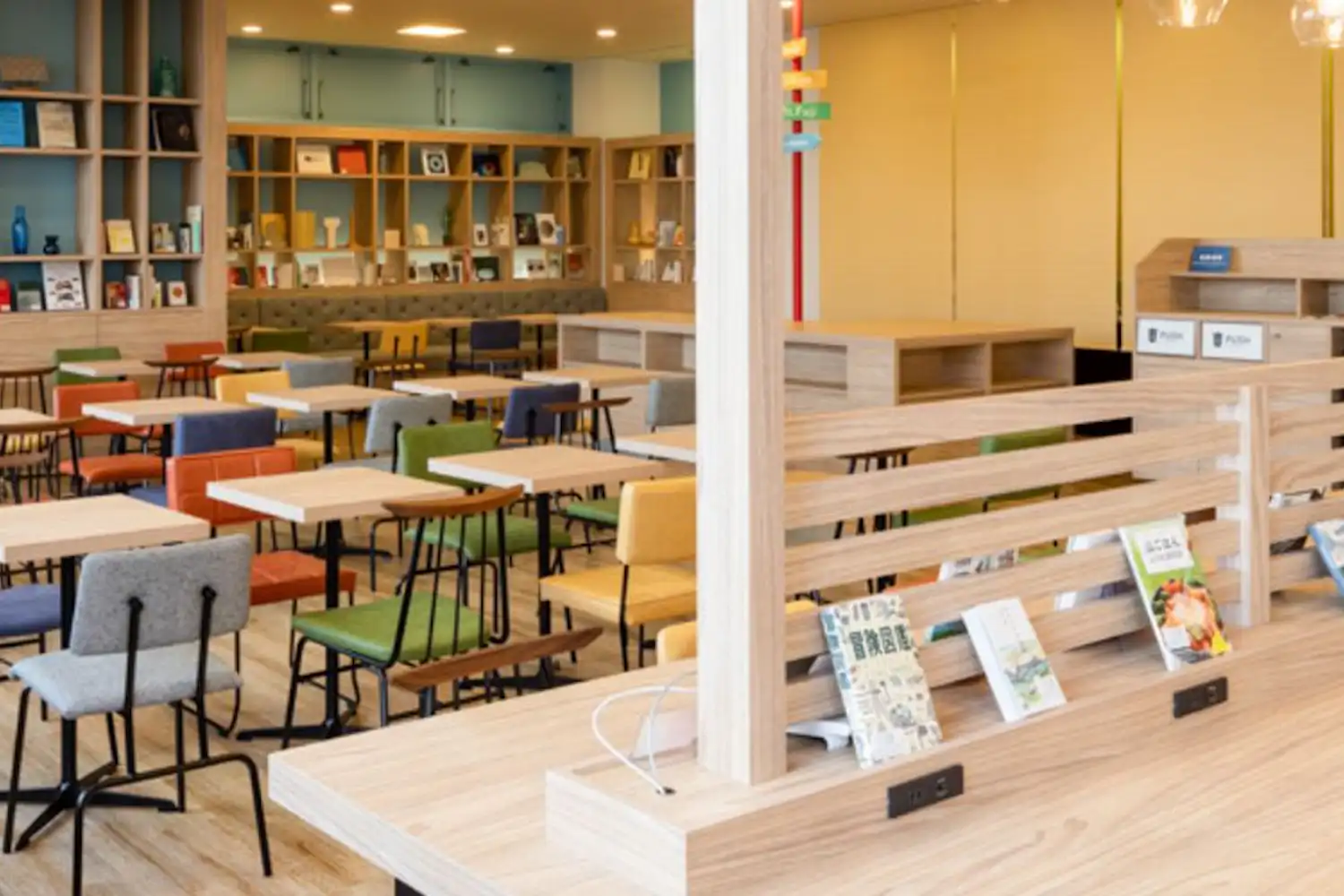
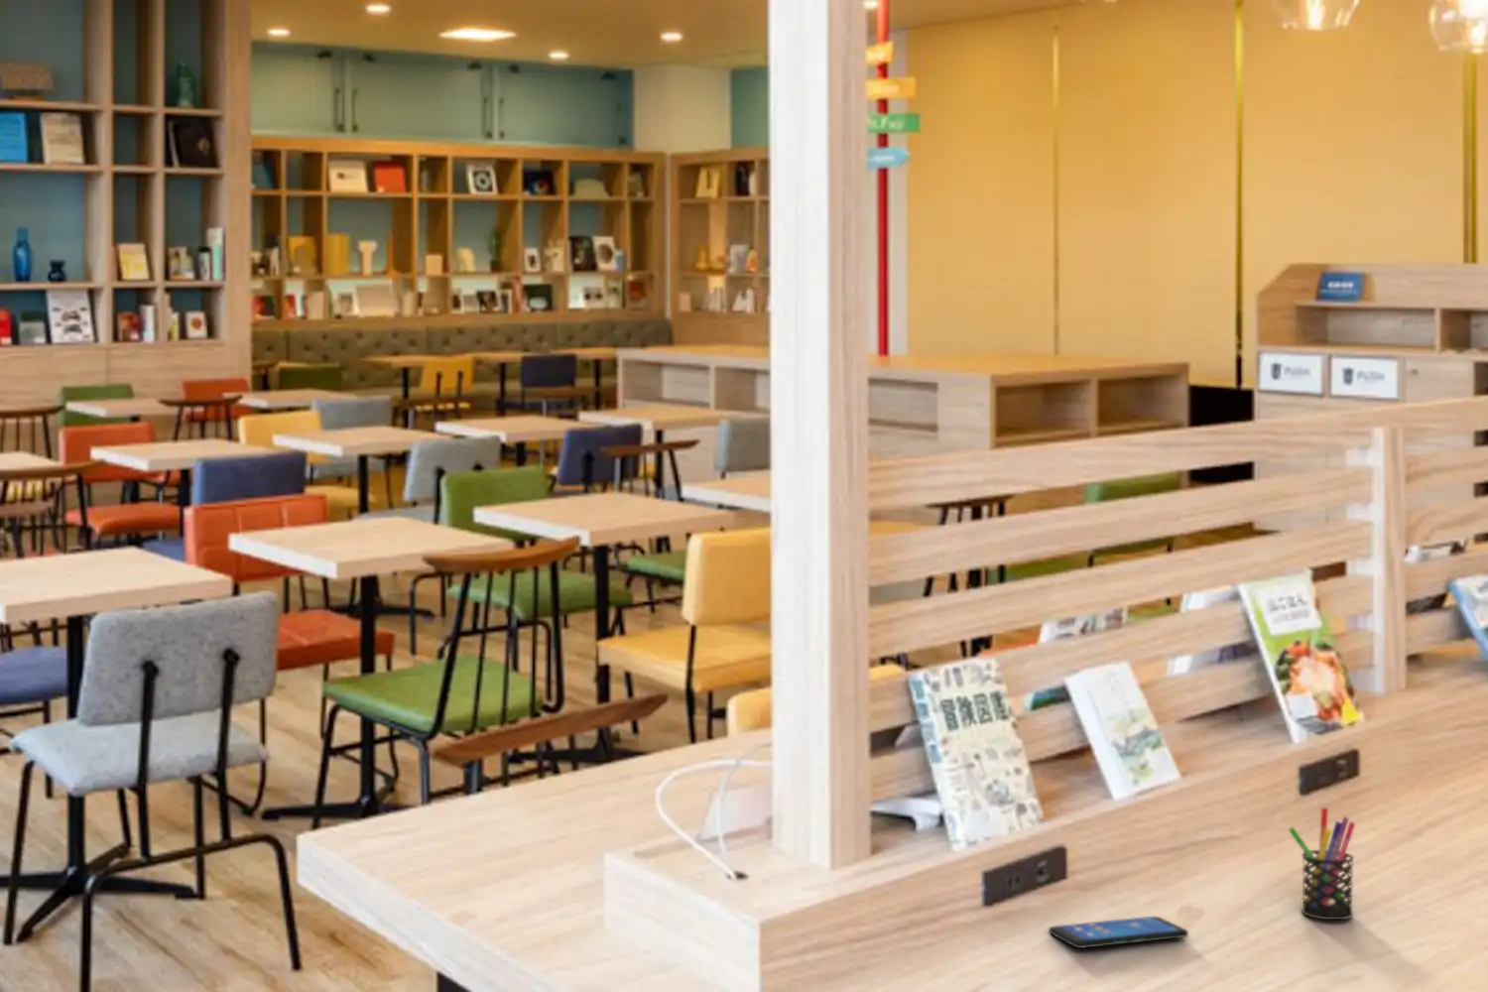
+ smartphone (1118, 931)
+ pen holder (1321, 862)
